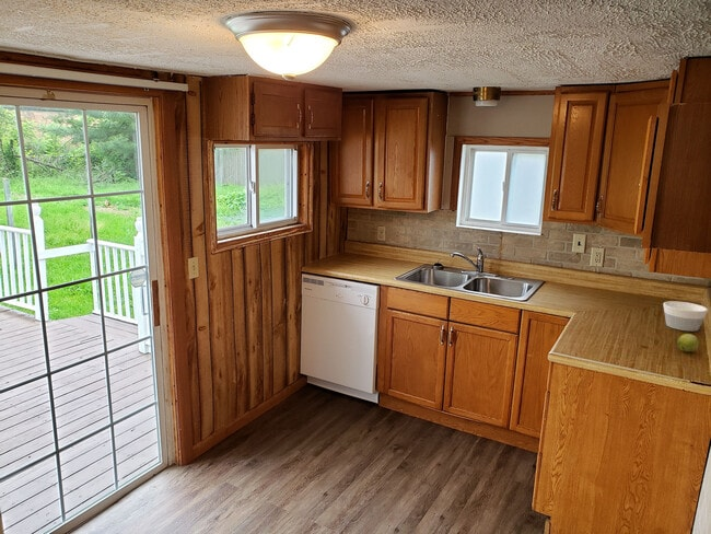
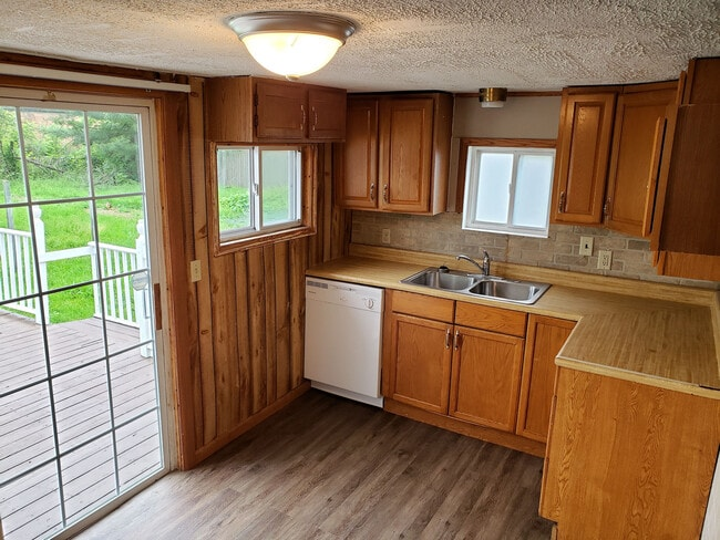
- bowl (684, 316)
- apple (687, 343)
